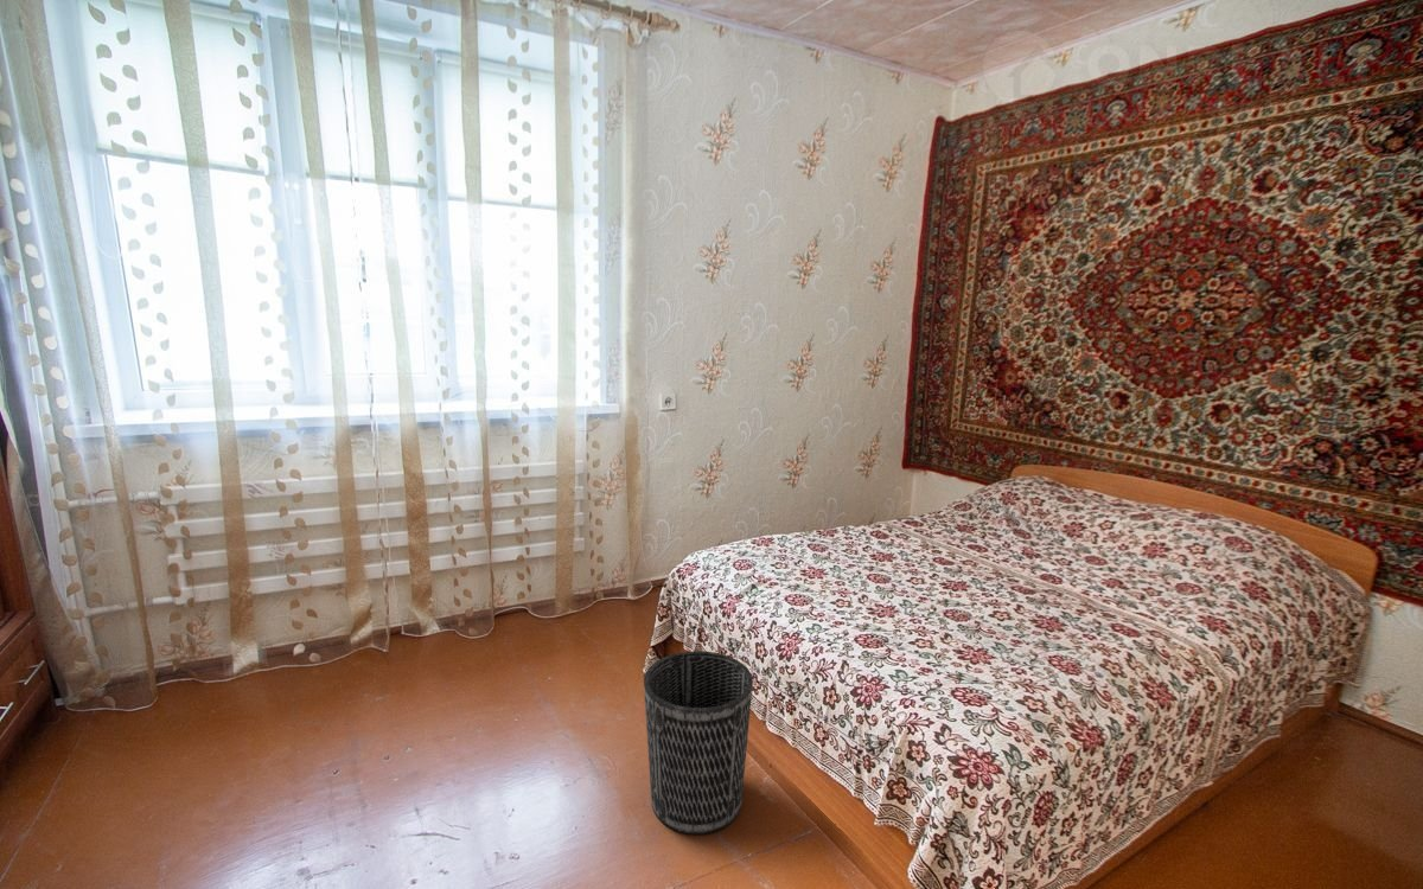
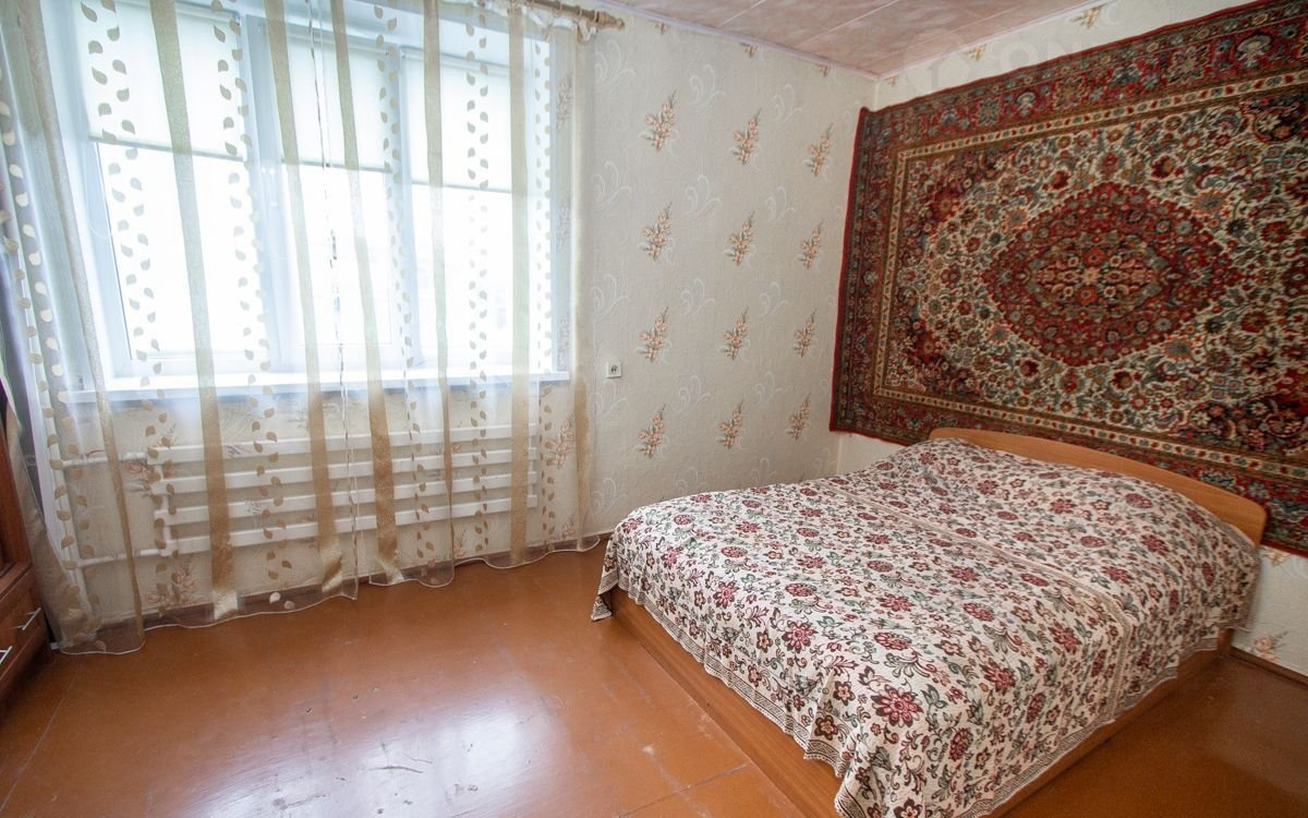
- wastebasket (697, 740)
